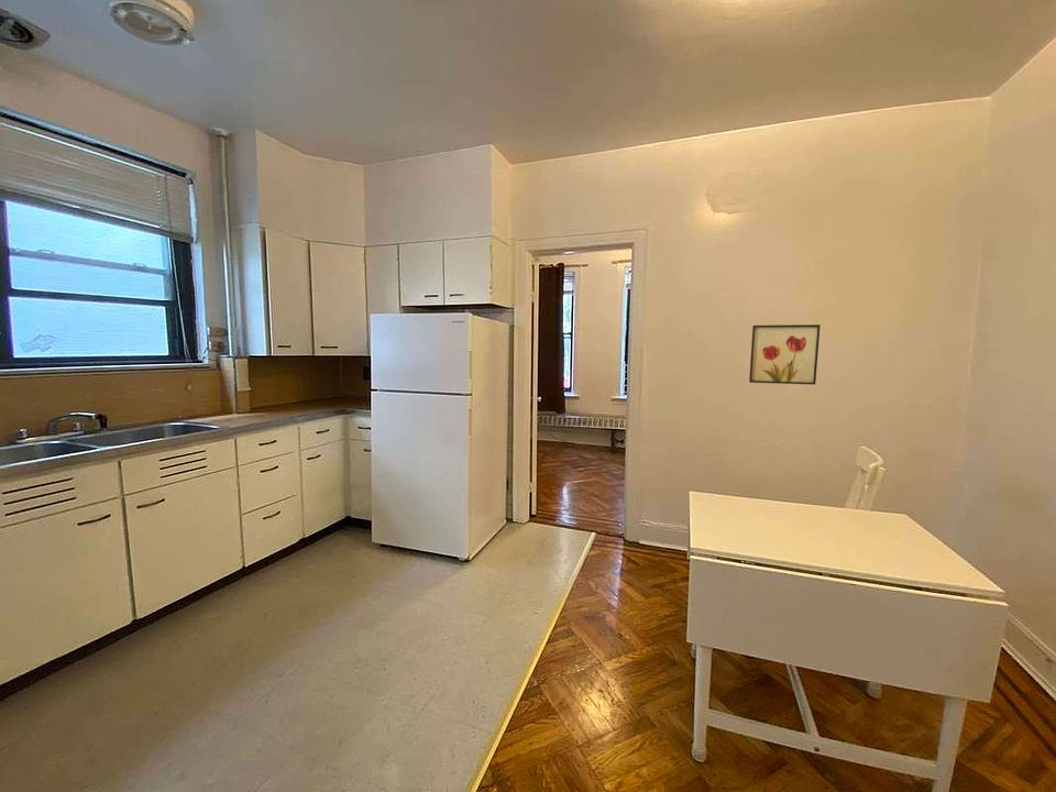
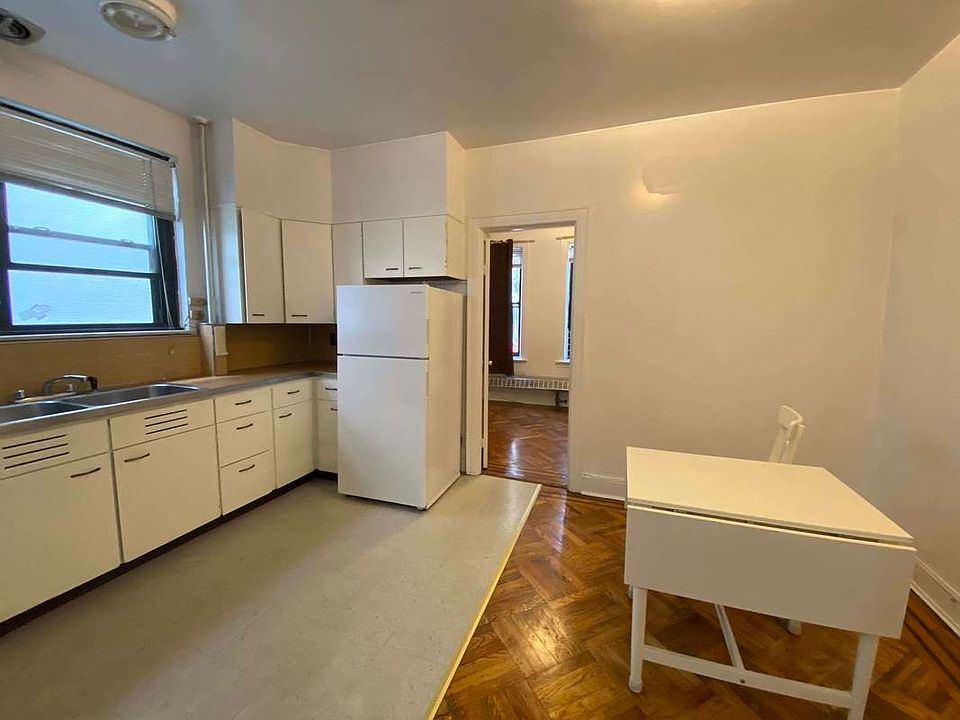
- wall art (783, 354)
